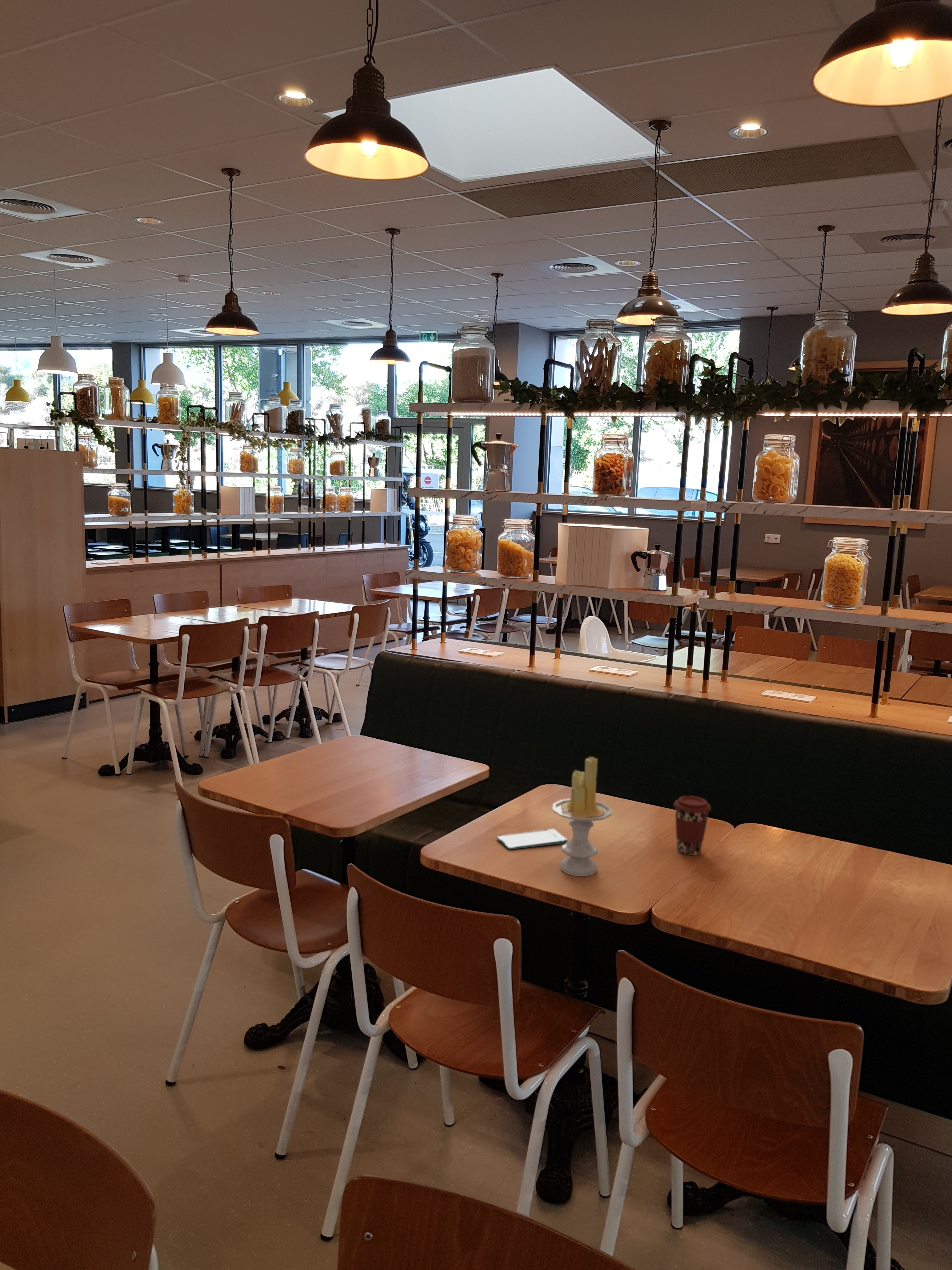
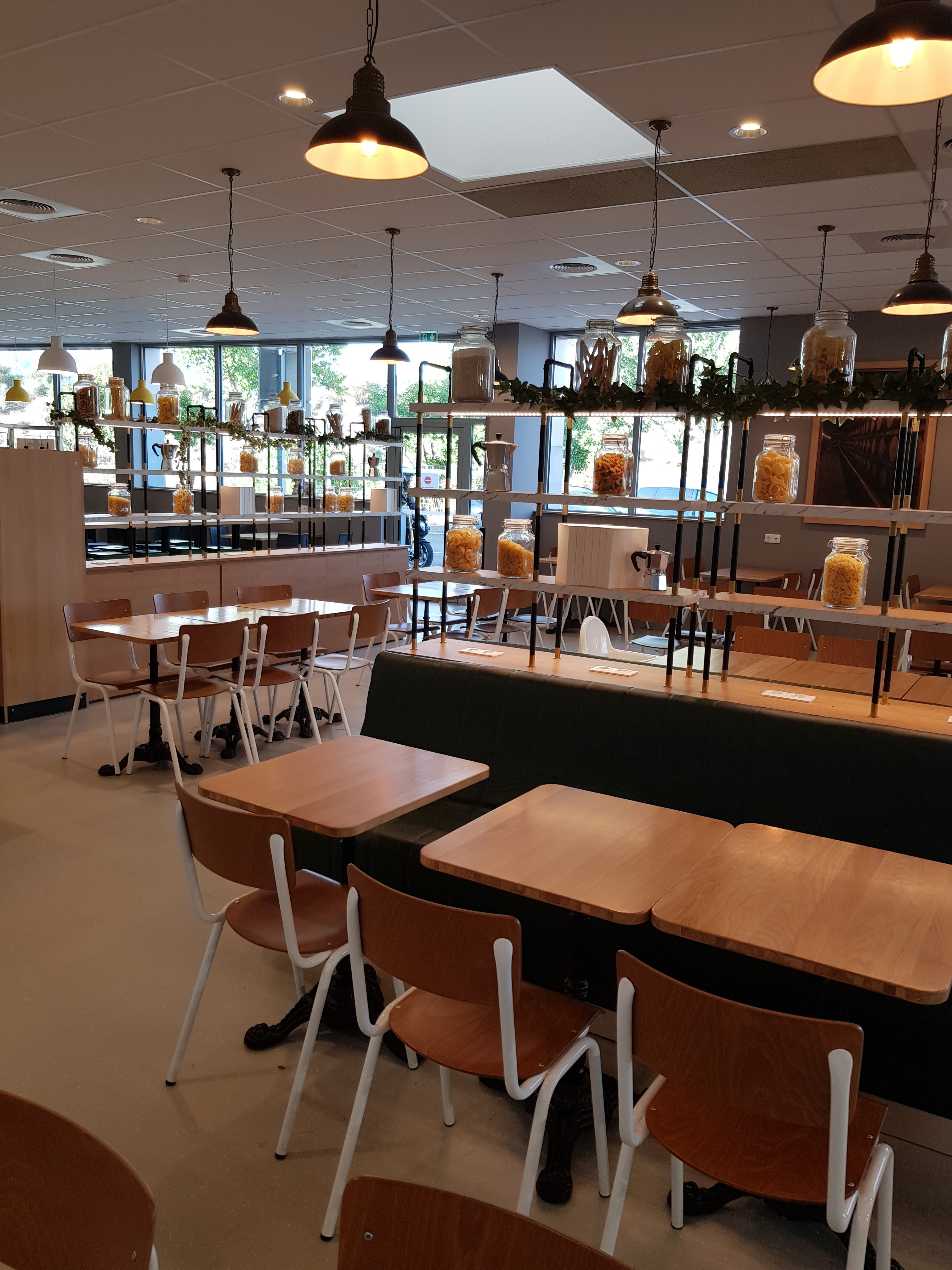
- candle (582, 813)
- coffee cup (691, 826)
- smartphone (532, 839)
